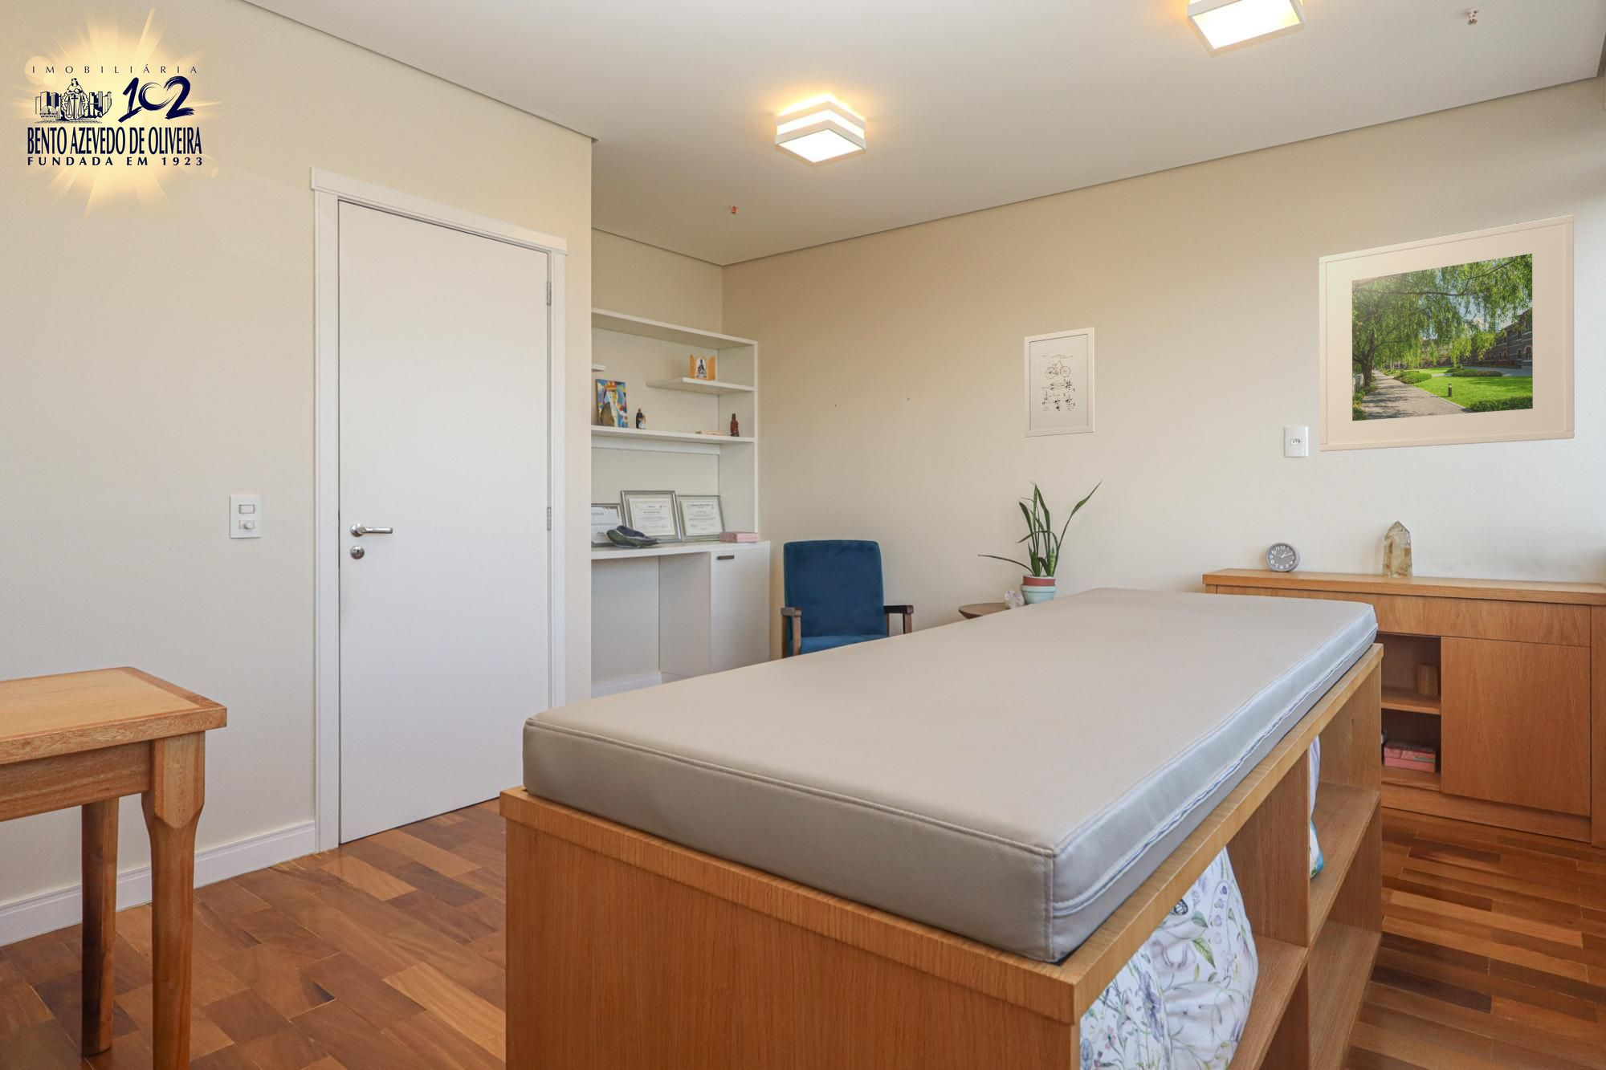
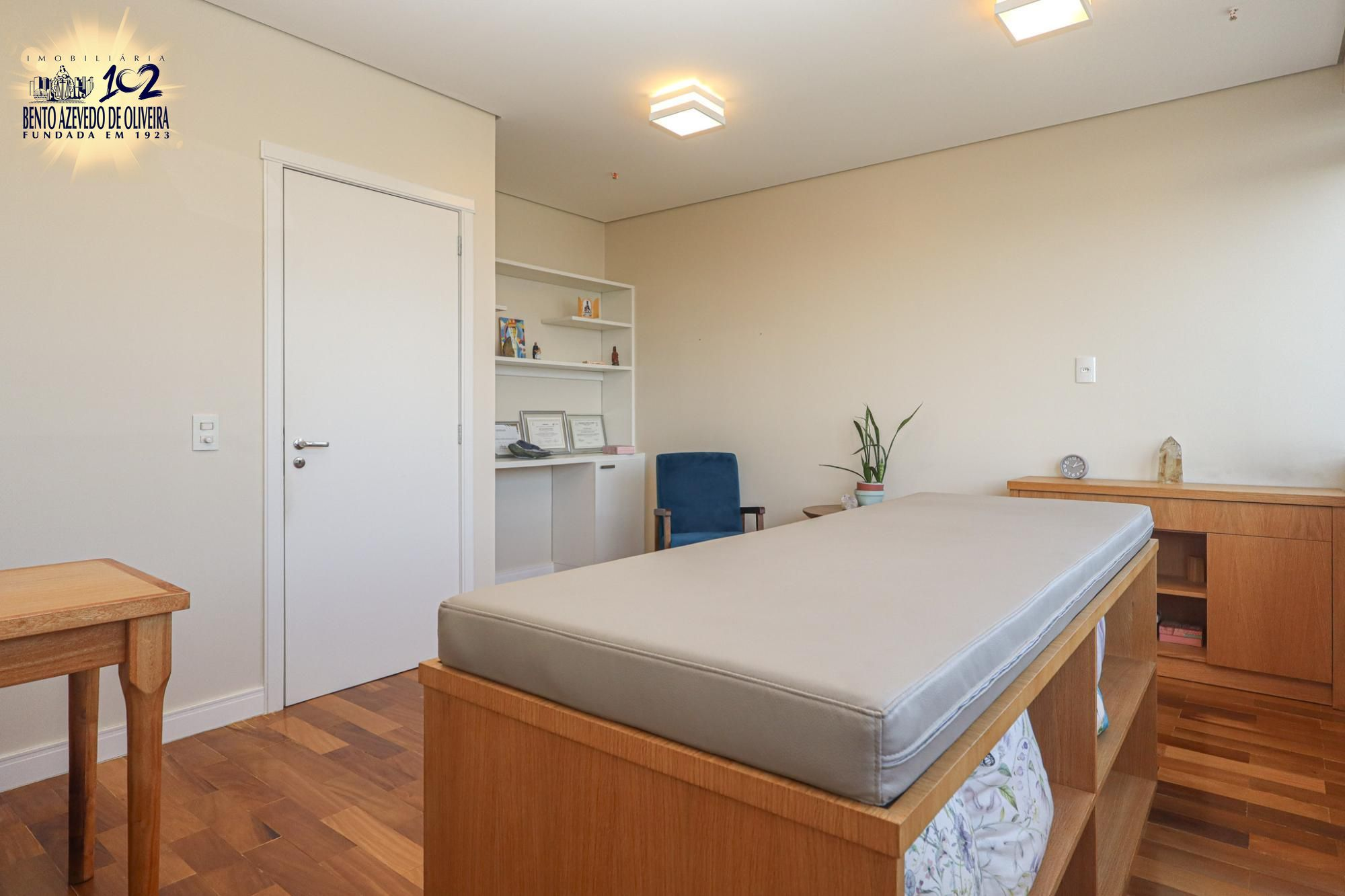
- wall art (1058, 383)
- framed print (1438, 342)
